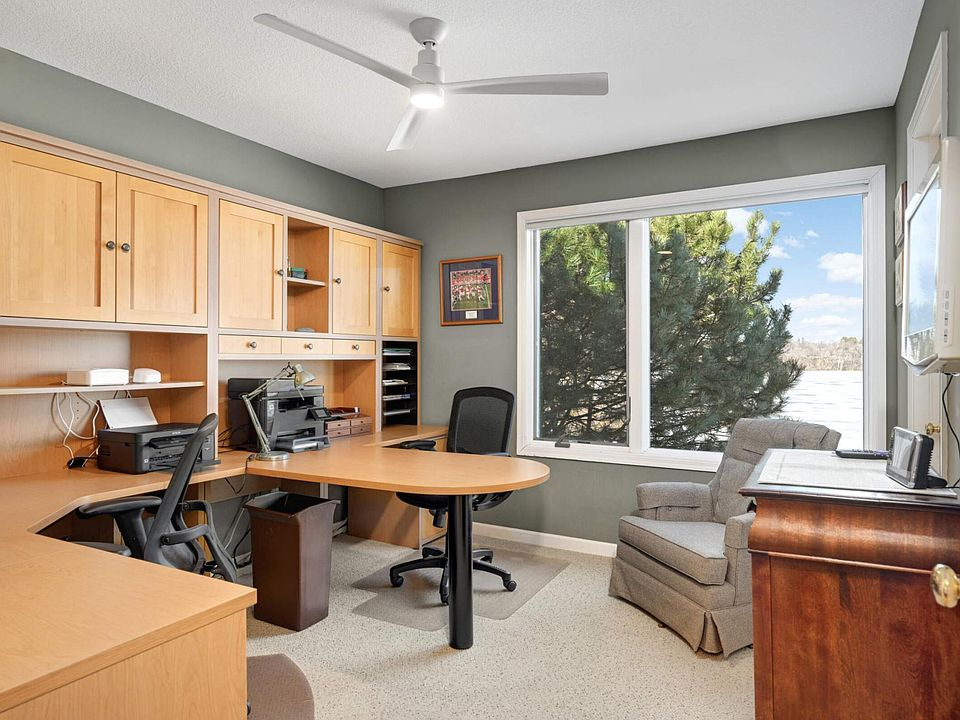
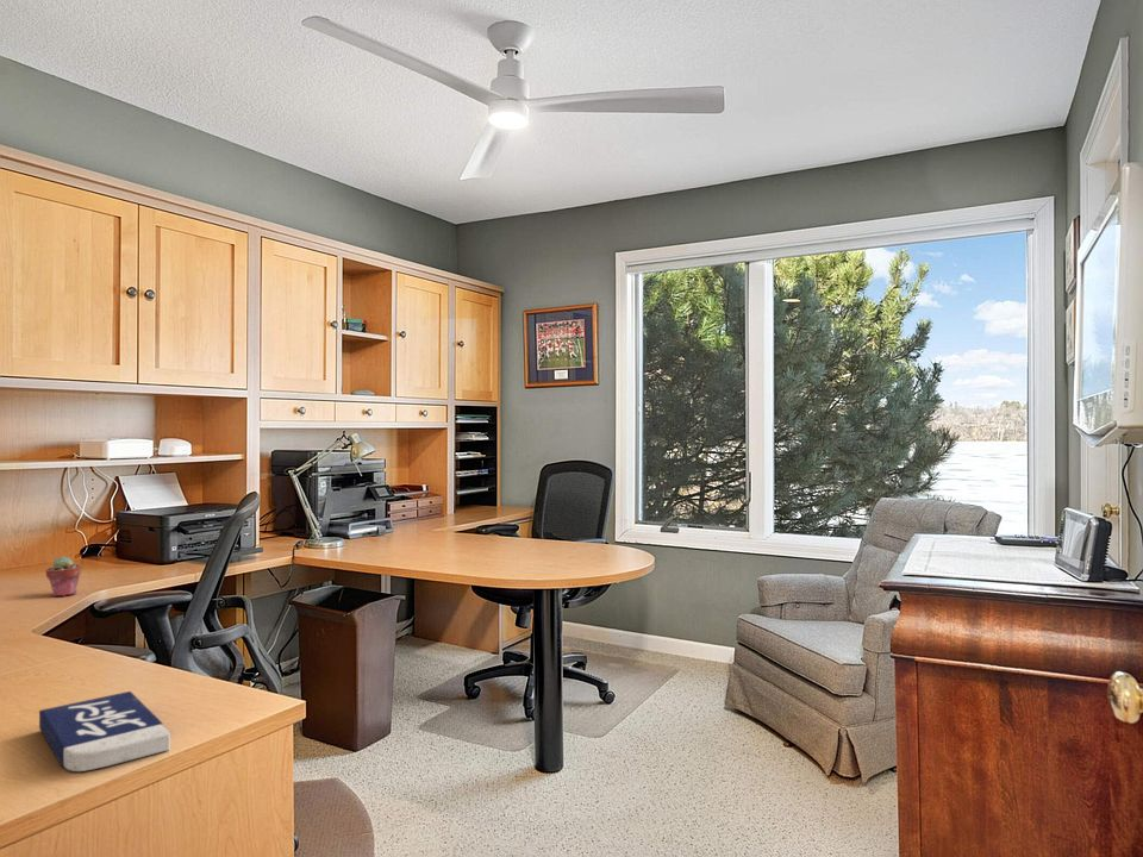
+ book (102, 730)
+ potted succulent (63, 575)
